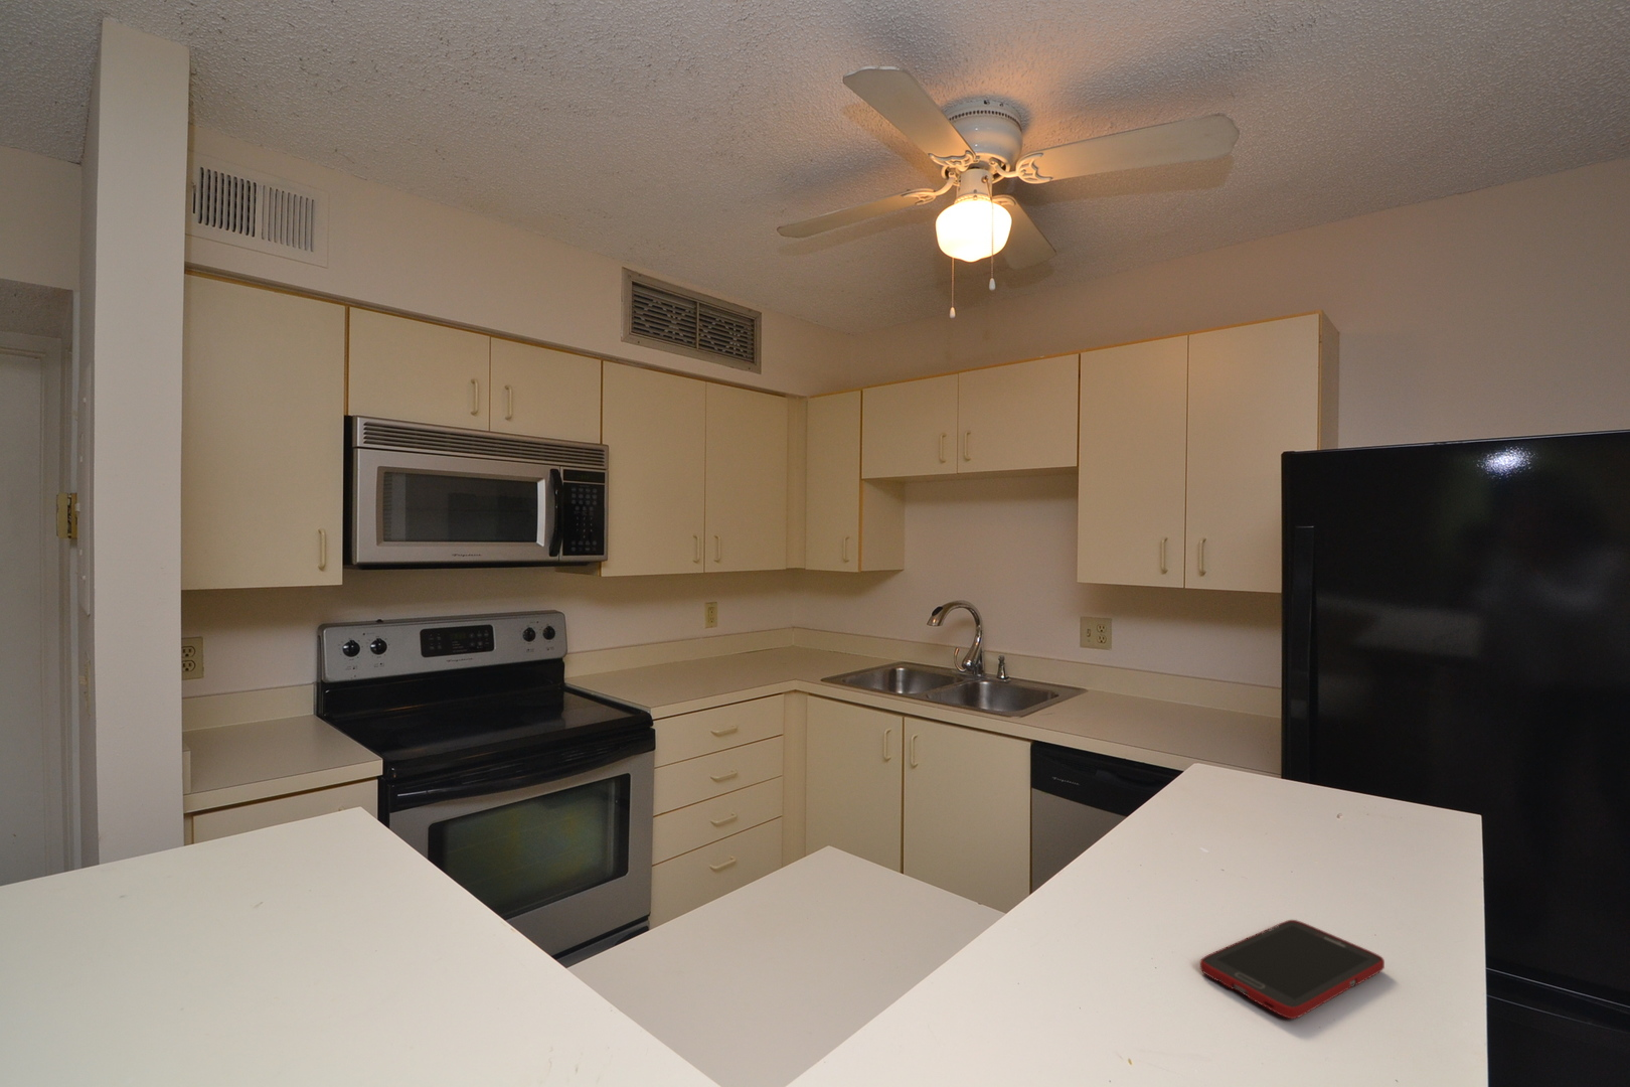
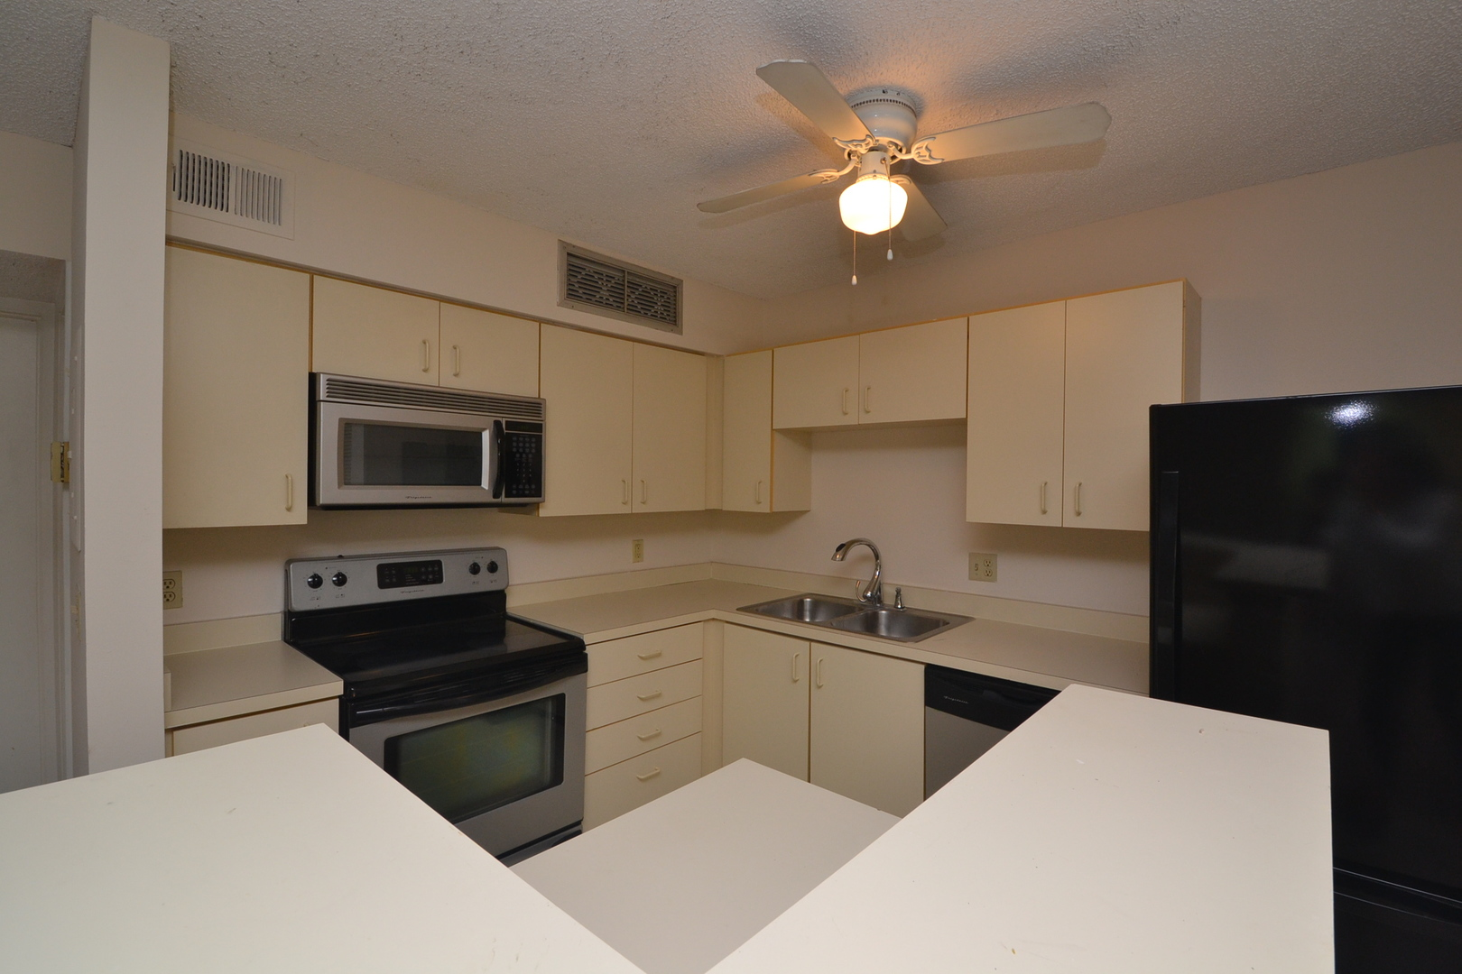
- cell phone (1292, 964)
